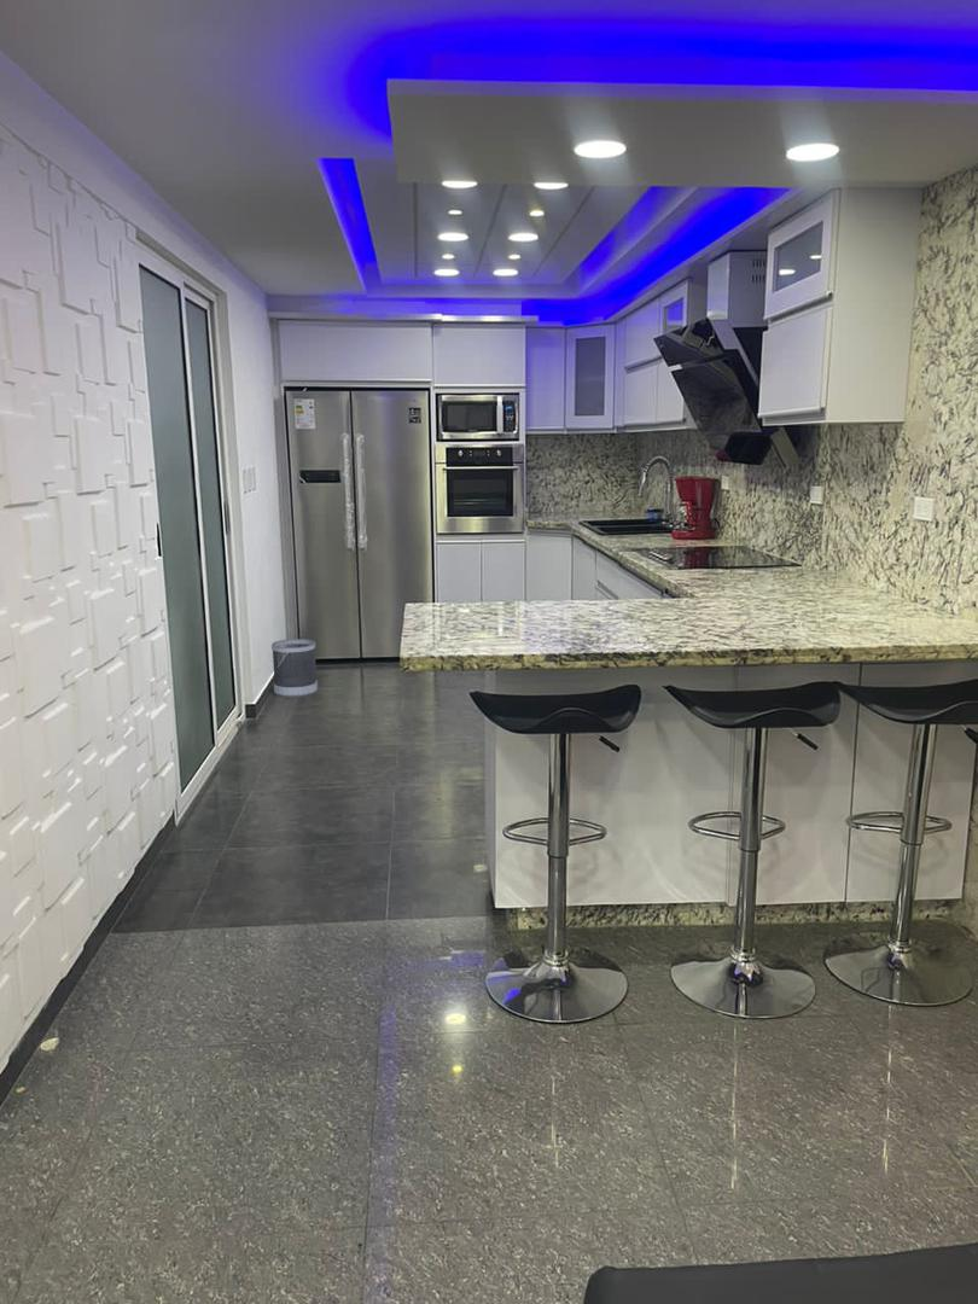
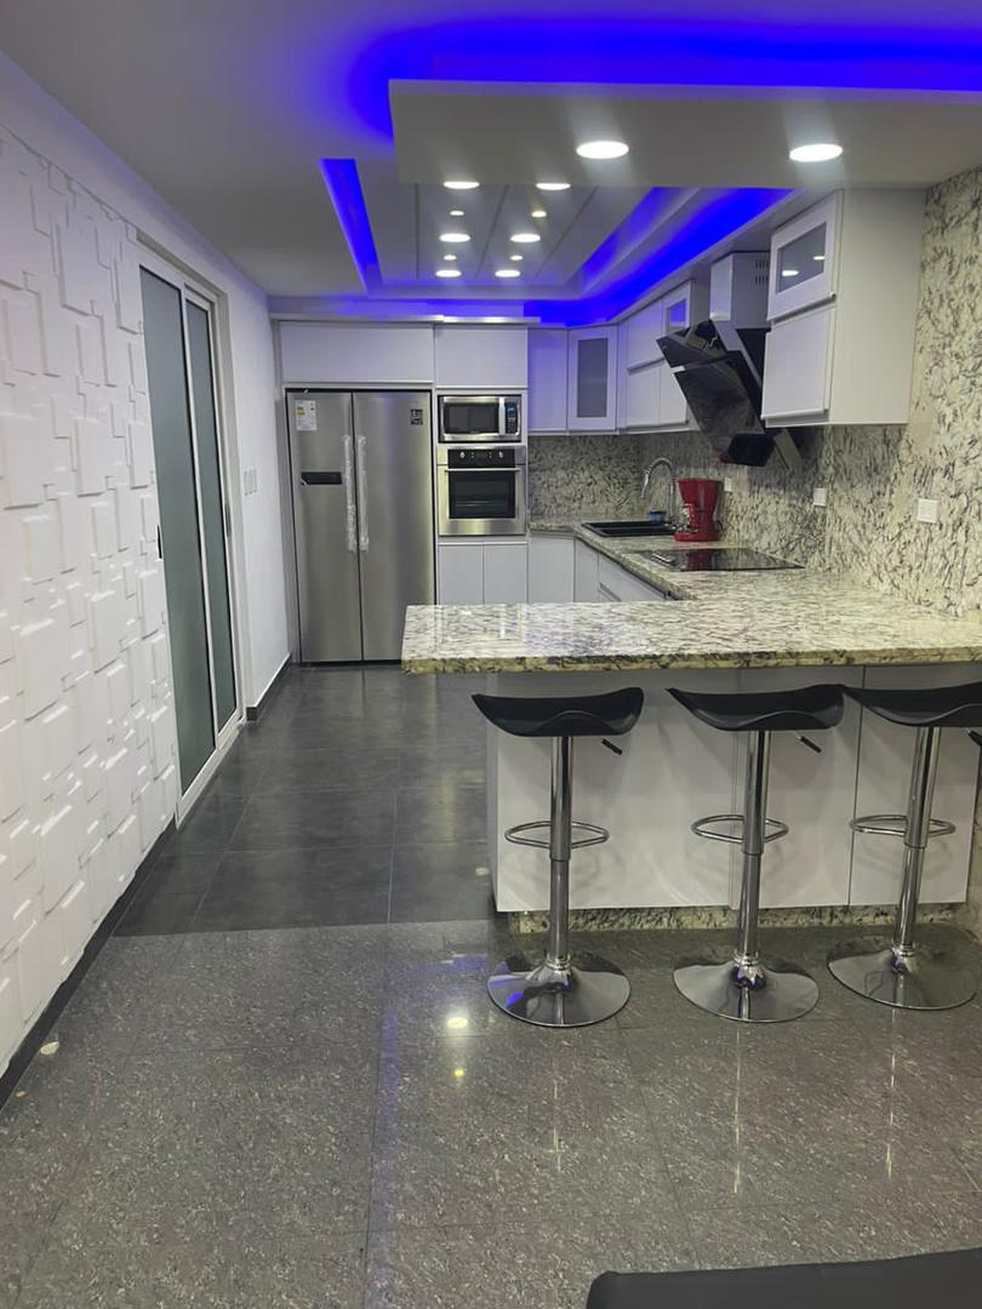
- wastebasket (295, 666)
